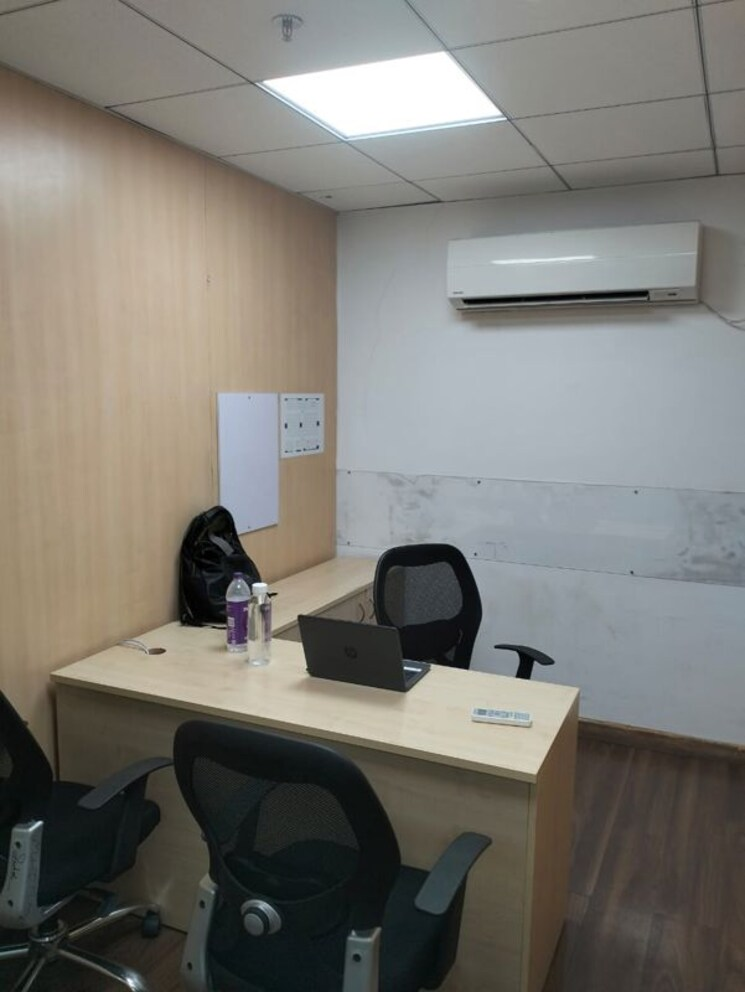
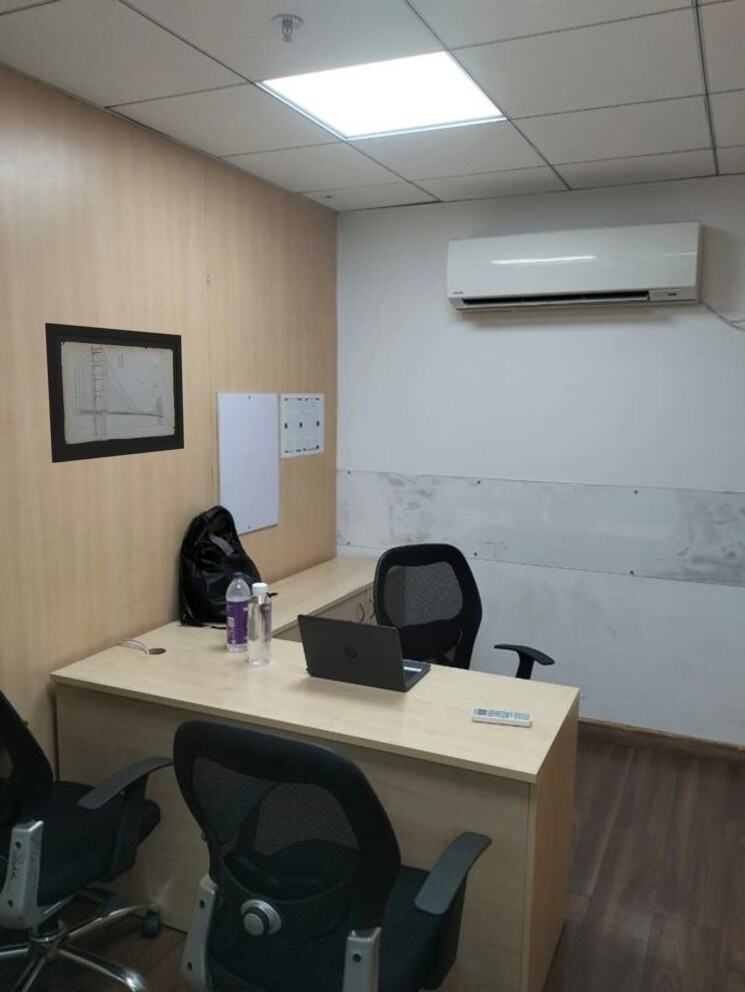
+ wall art (122, 393)
